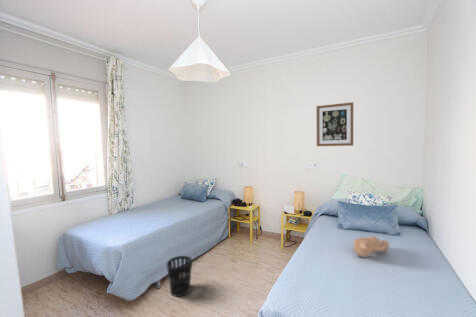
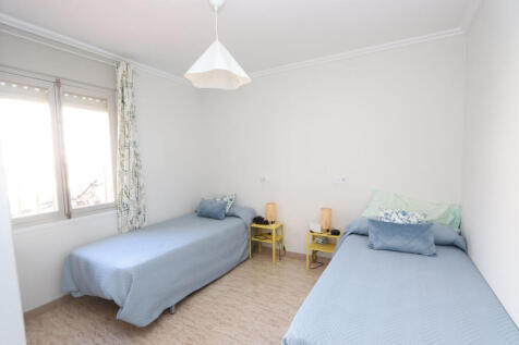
- wastebasket (180, 275)
- wall art (334, 125)
- teddy bear (369, 244)
